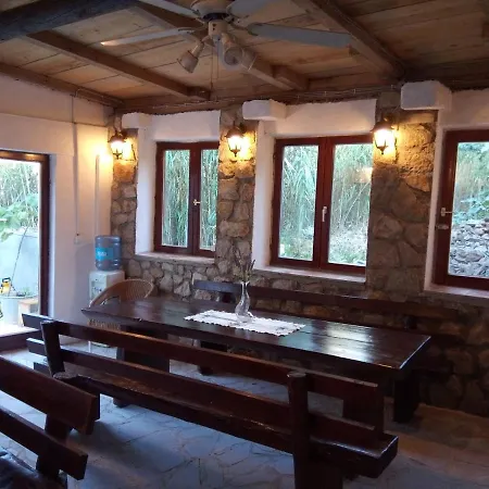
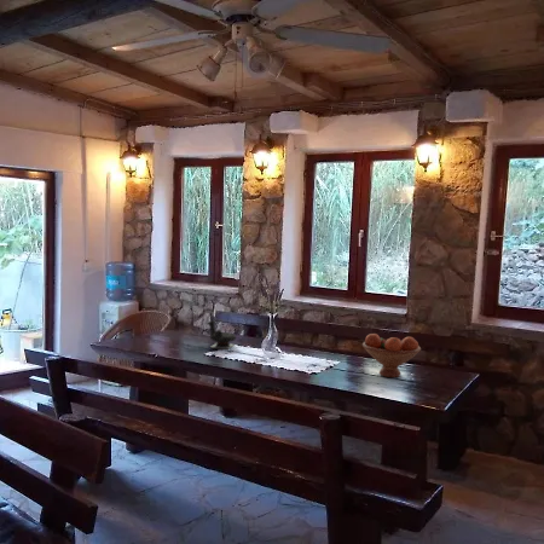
+ fruit bowl (390, 354)
+ teapot (219, 334)
